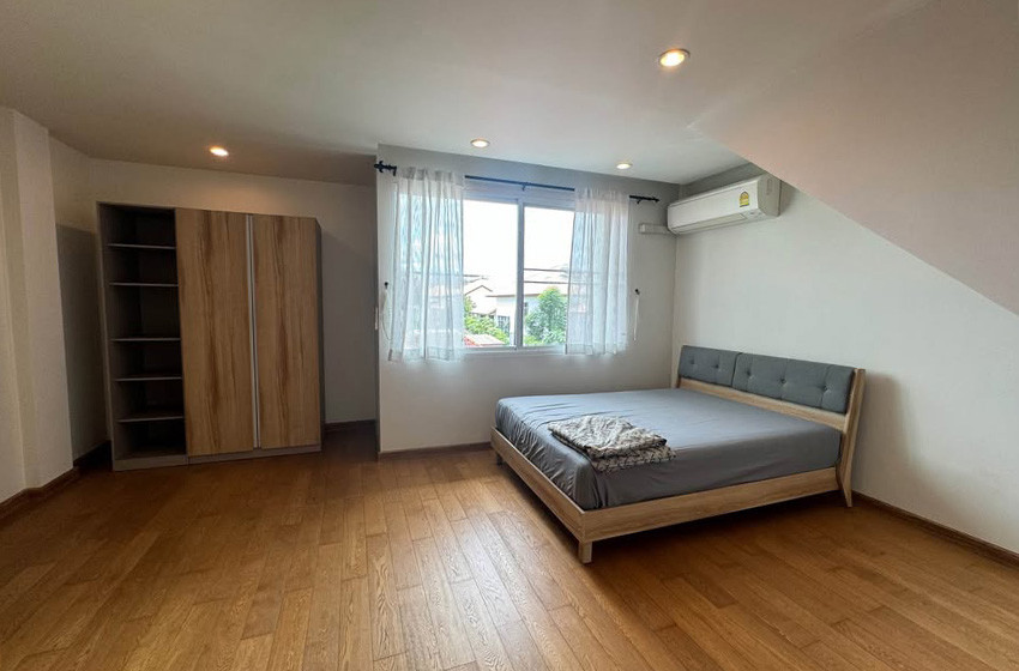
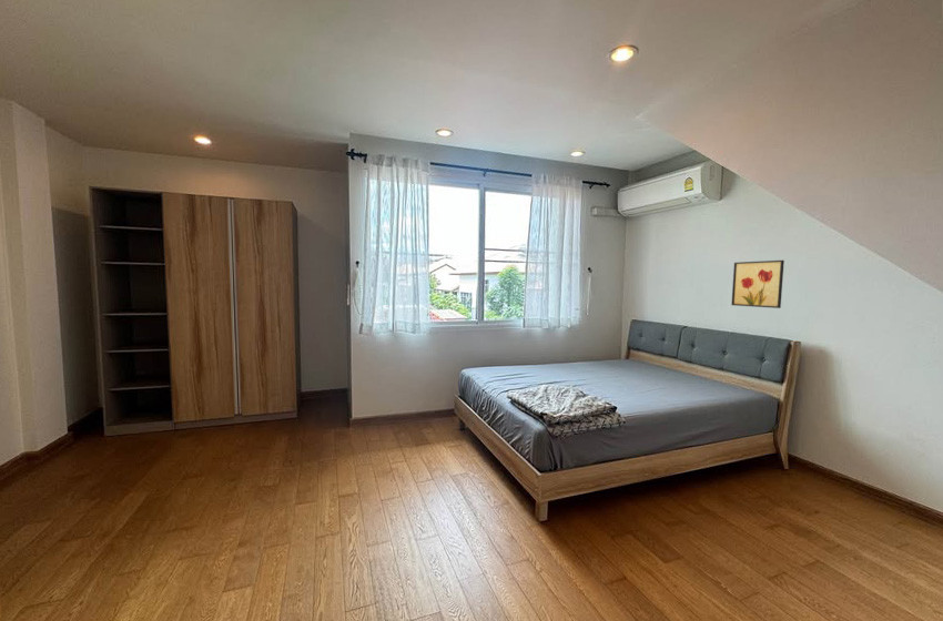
+ wall art (757, 284)
